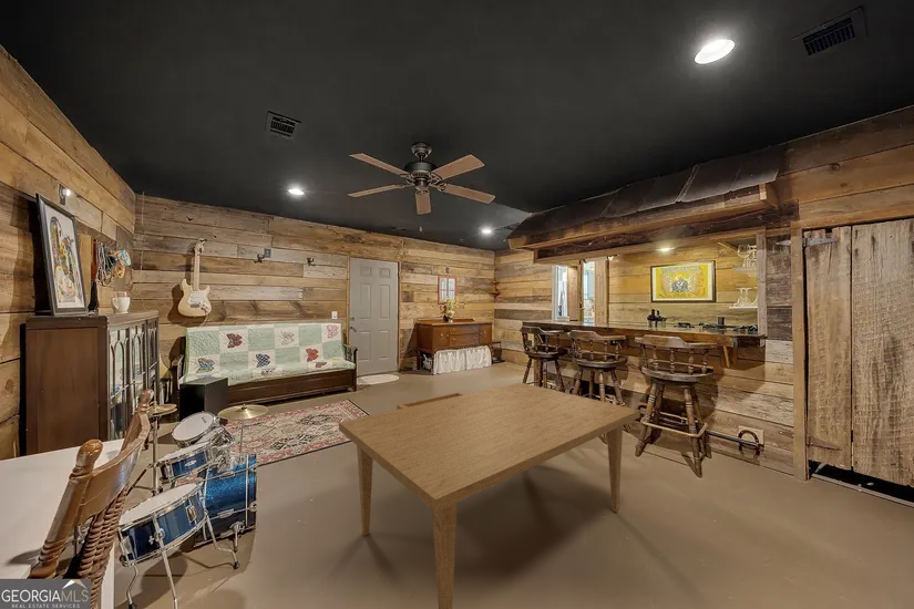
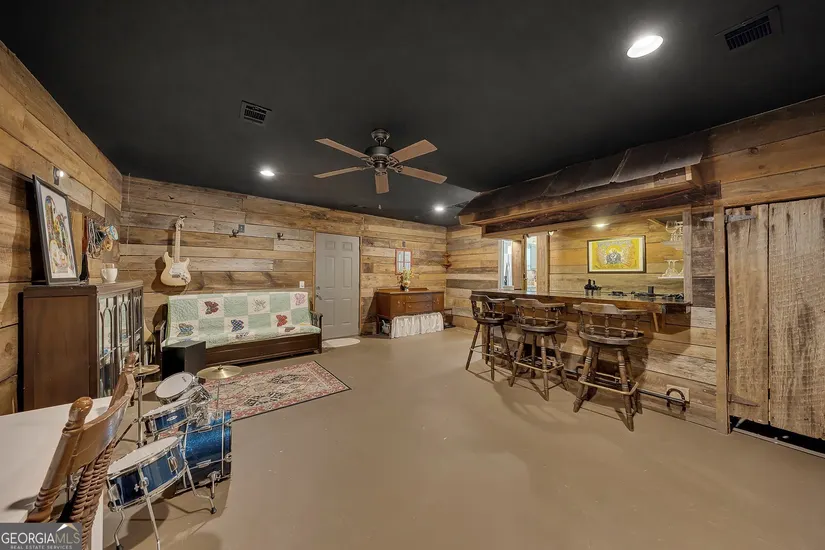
- dining table (496, 468)
